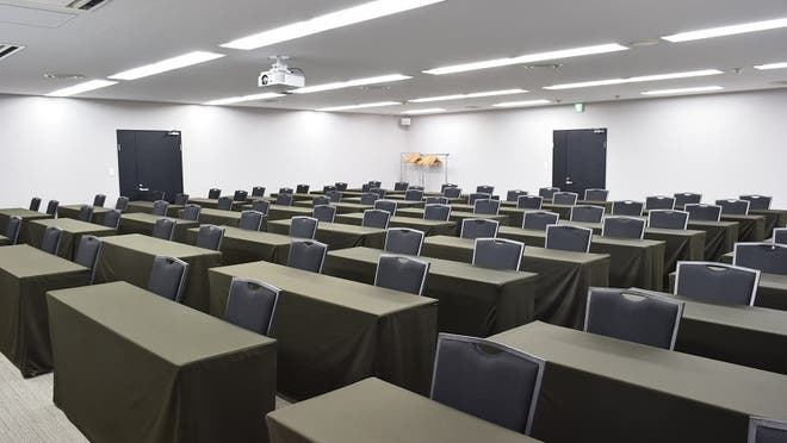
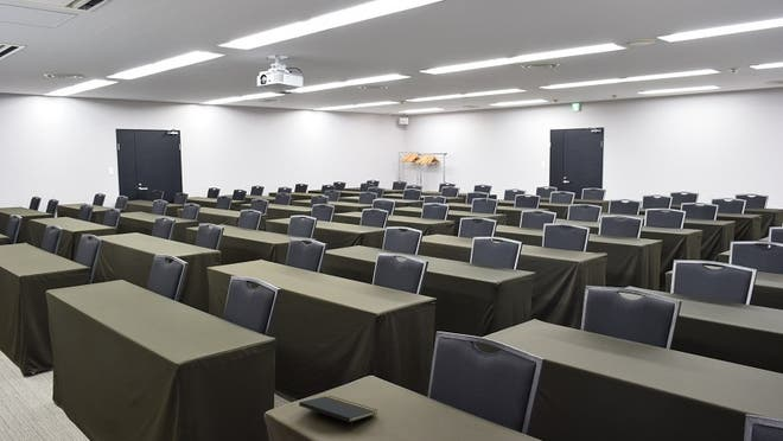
+ notepad (338, 408)
